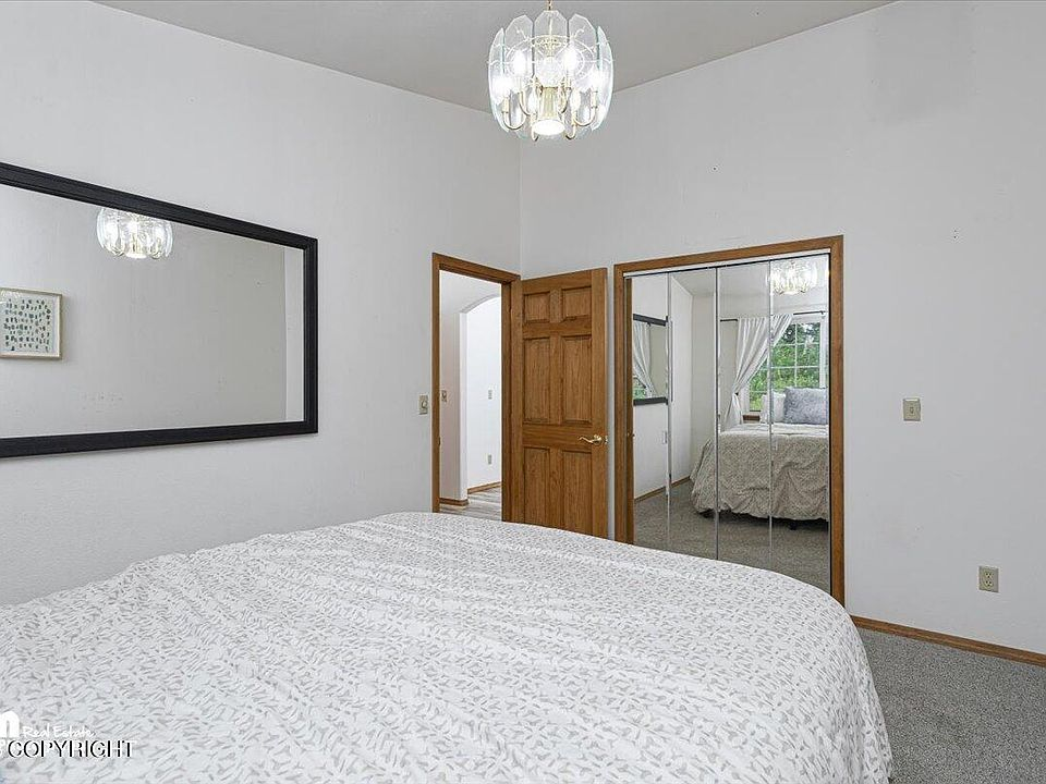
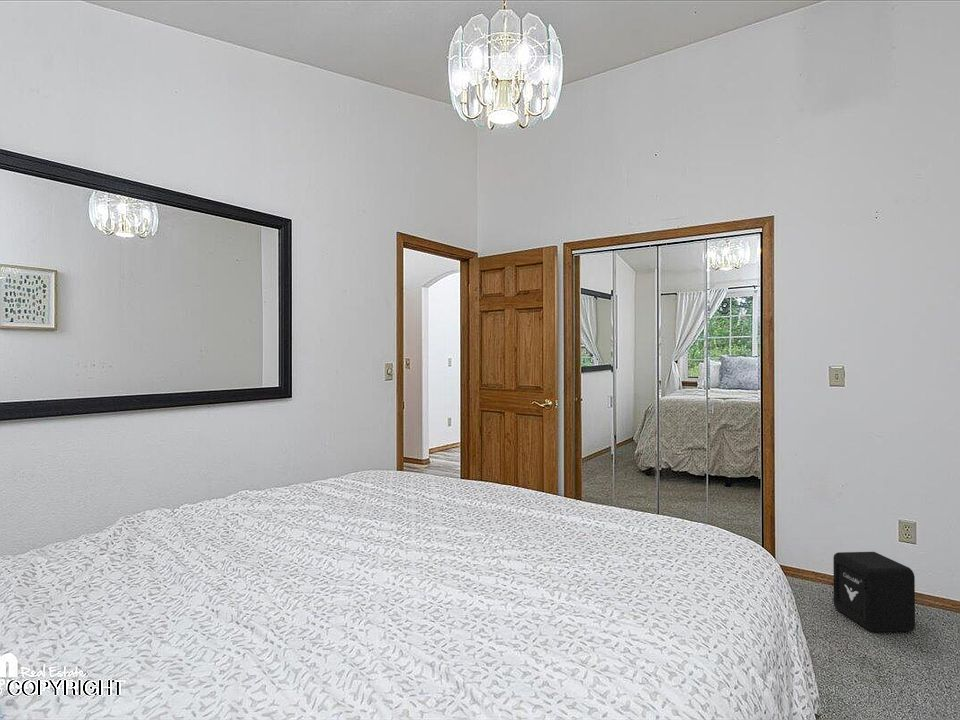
+ air purifier (870, 589)
